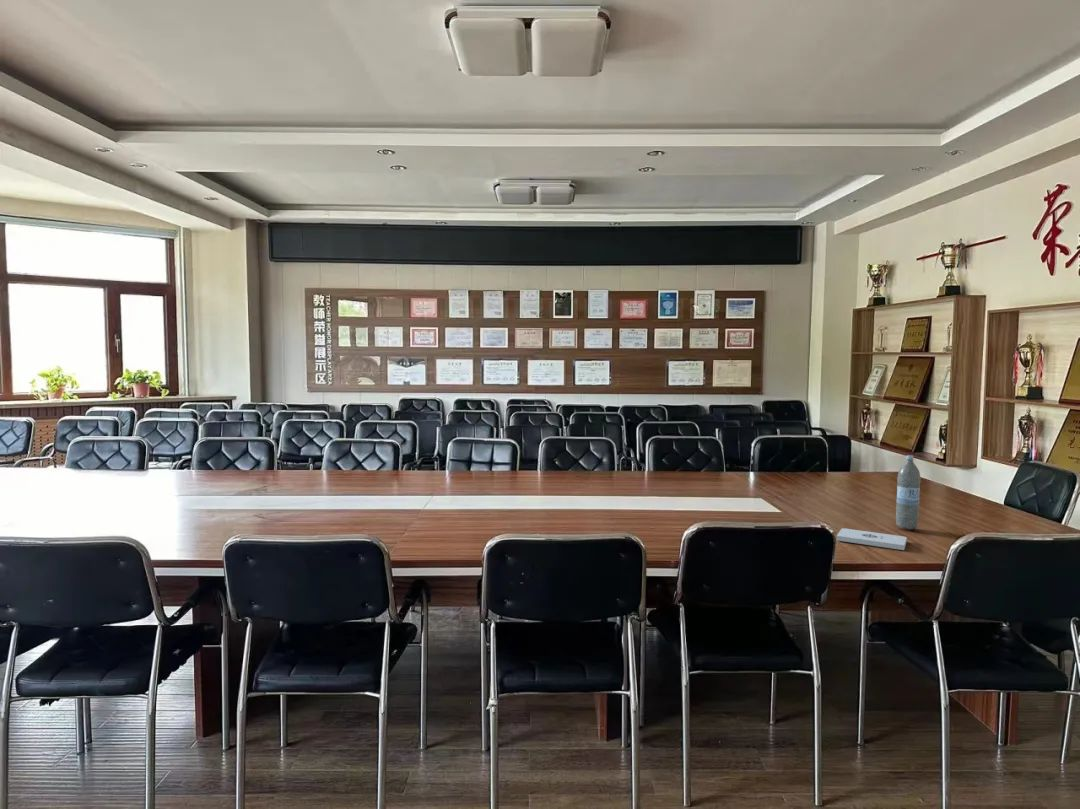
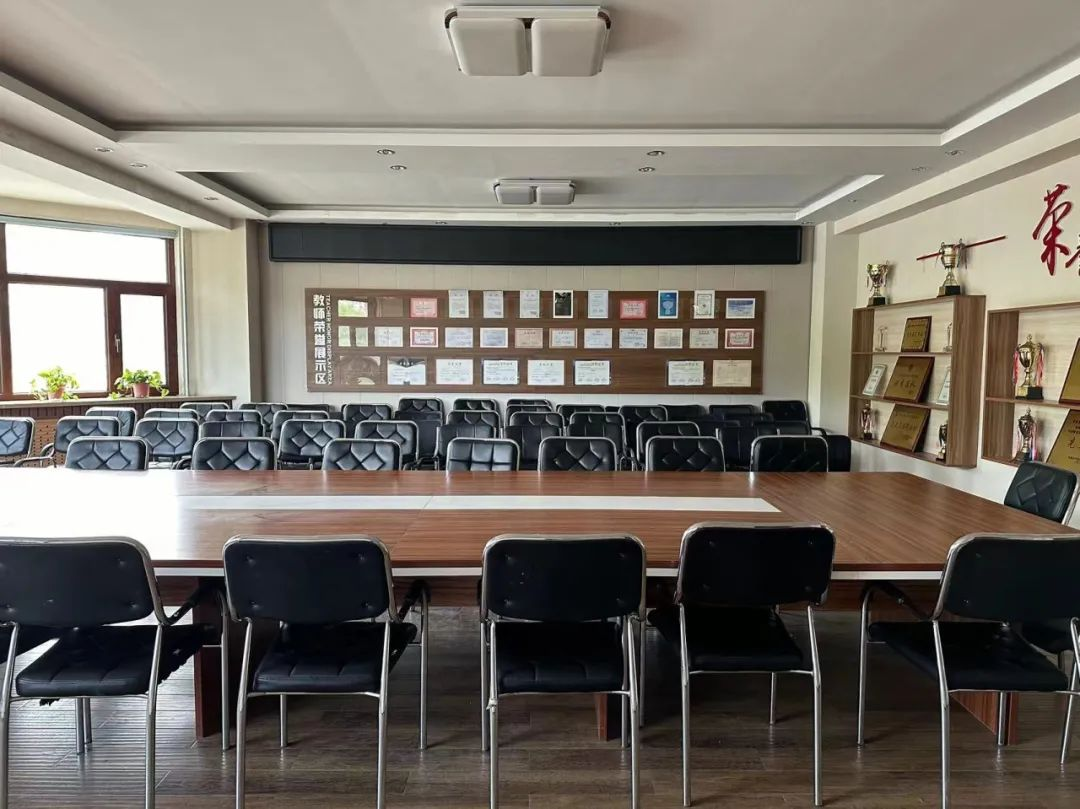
- water bottle (908, 492)
- notepad (871, 538)
